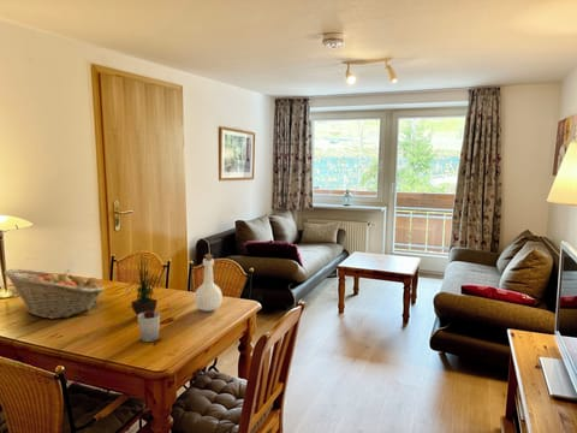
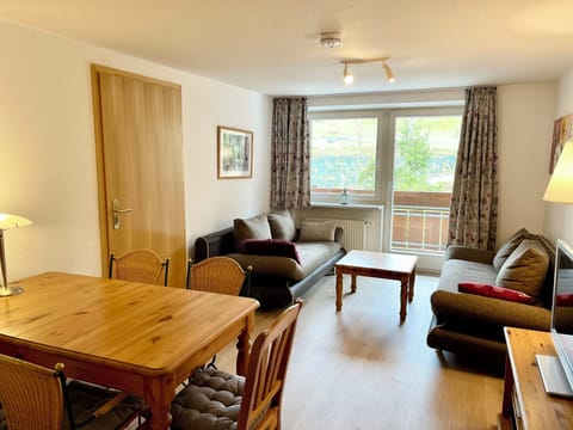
- cup (147, 325)
- bottle (208, 281)
- fruit basket (55, 287)
- potted plant (145, 279)
